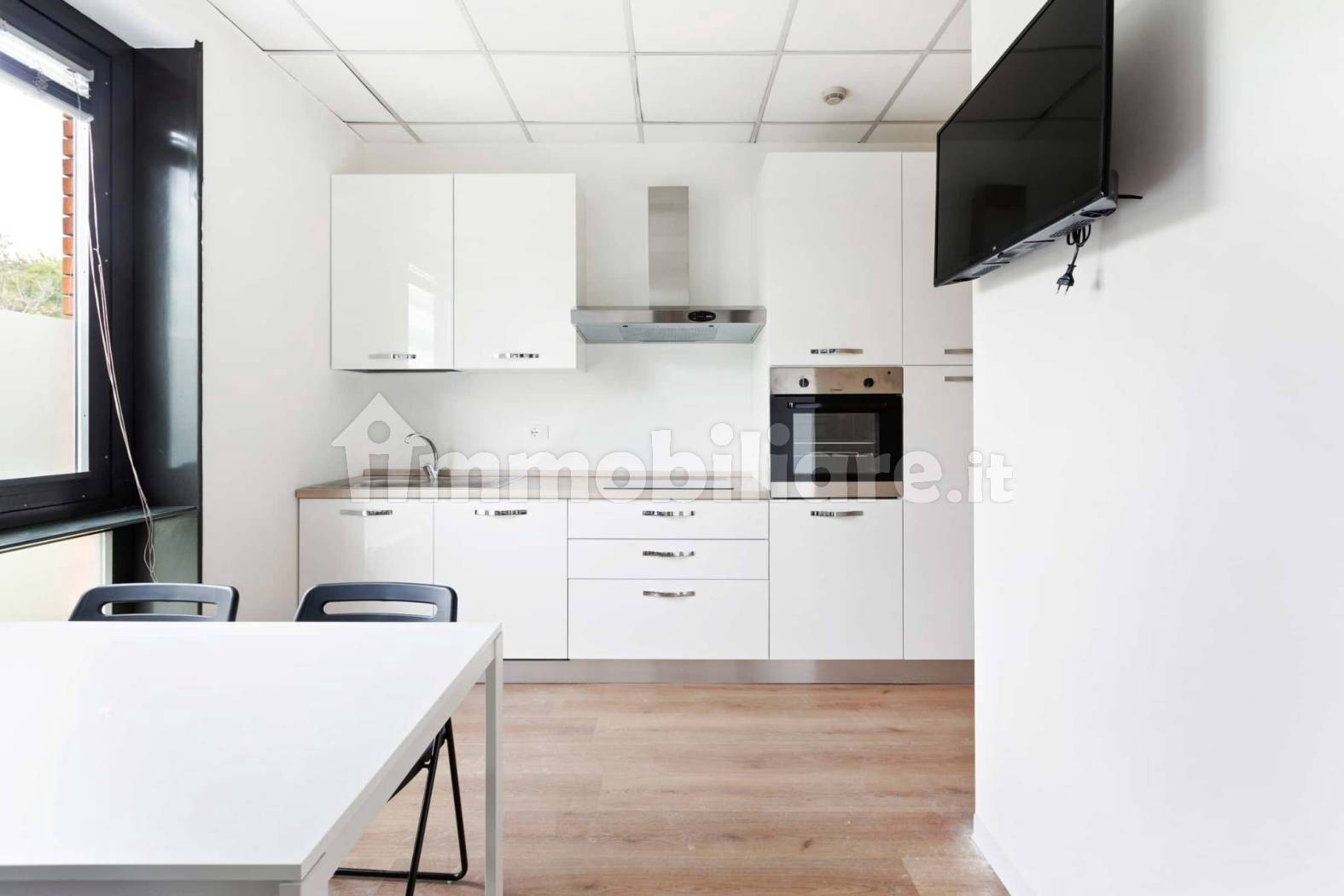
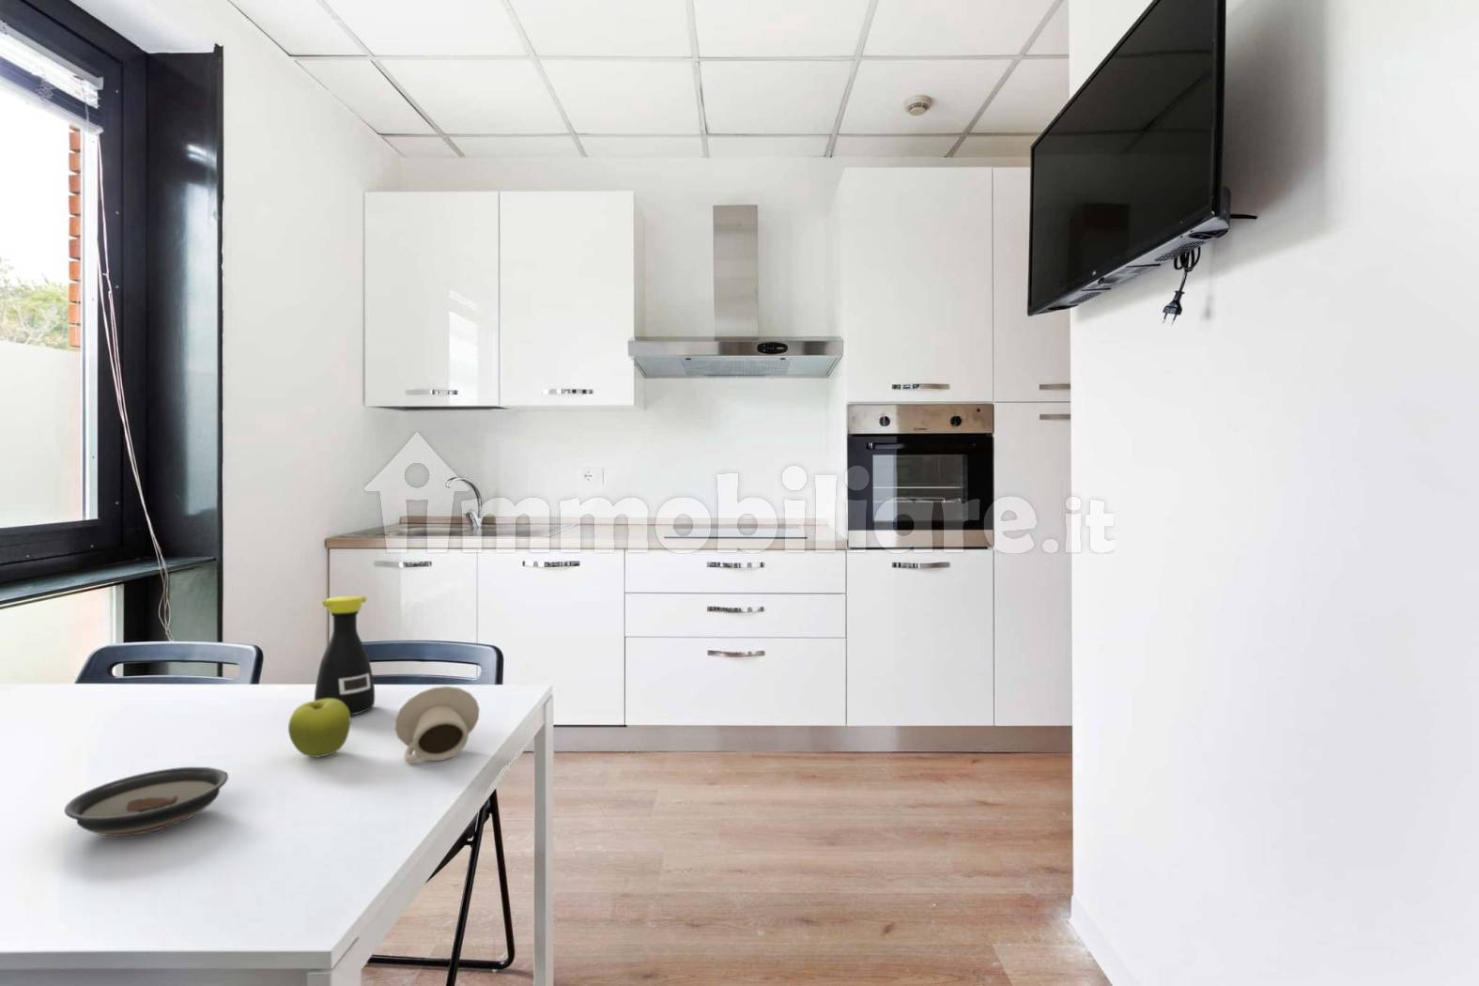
+ fruit (319, 726)
+ bottle (344, 654)
+ cup (442, 721)
+ saucer (151, 806)
